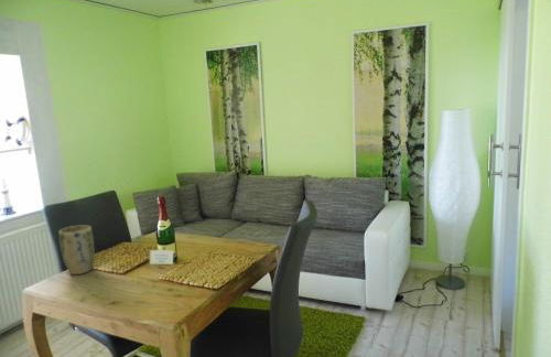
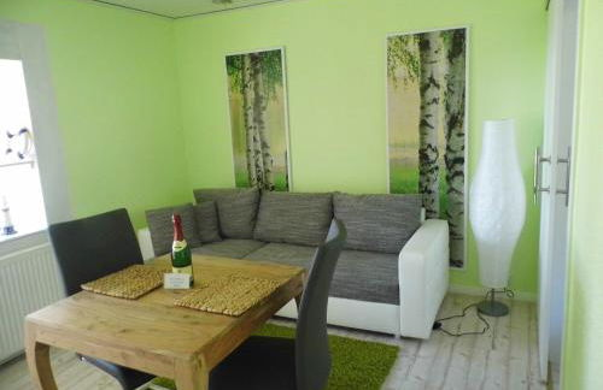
- plant pot (77, 249)
